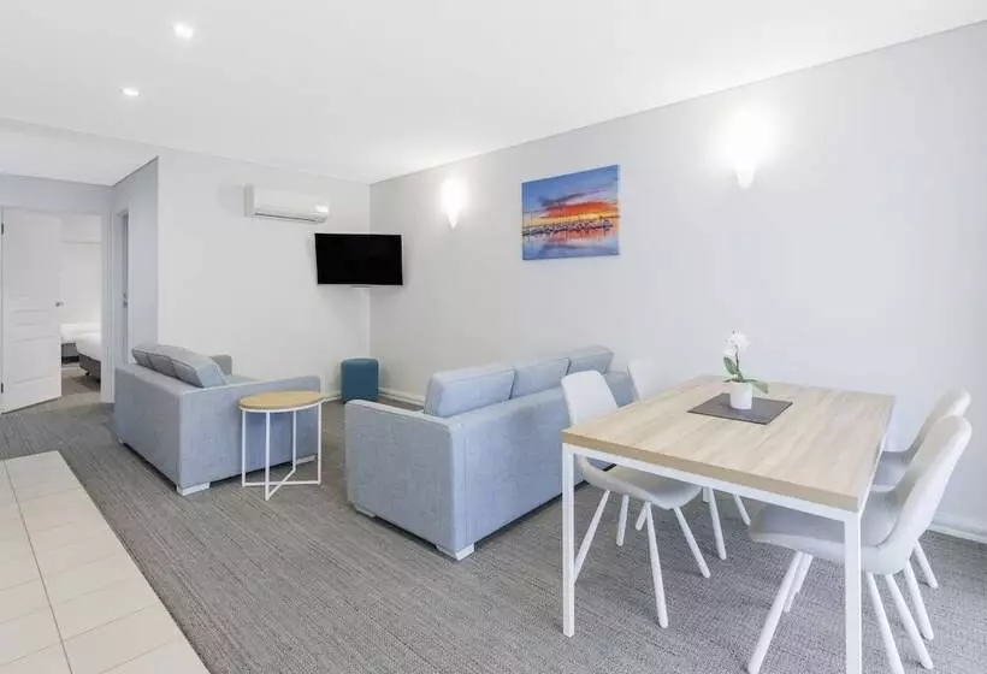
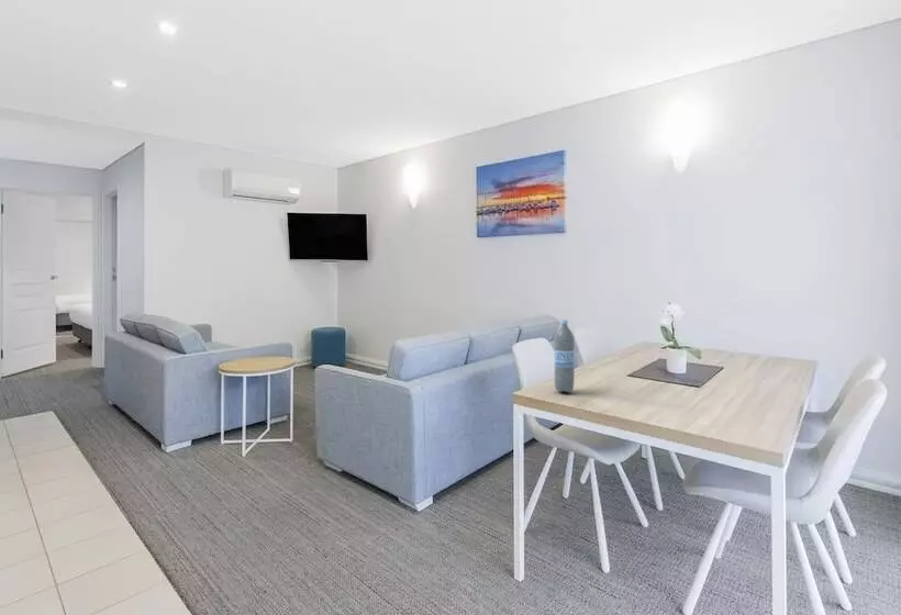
+ water bottle (564, 356)
